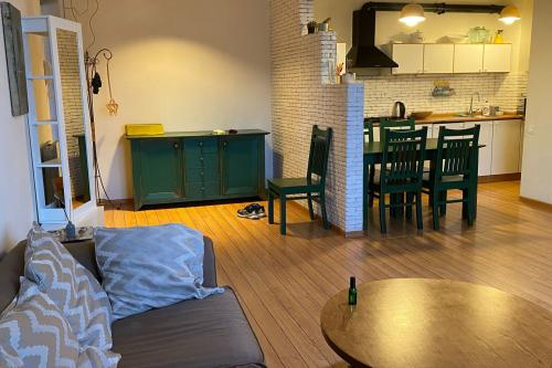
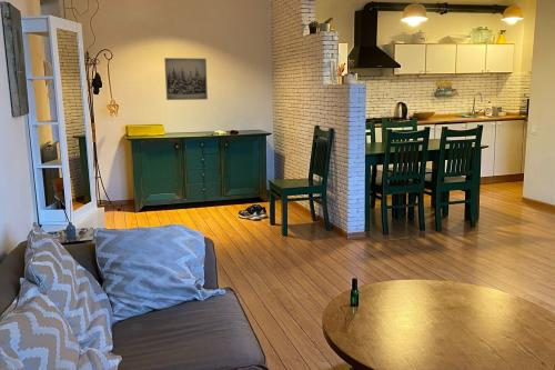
+ wall art (185, 79)
